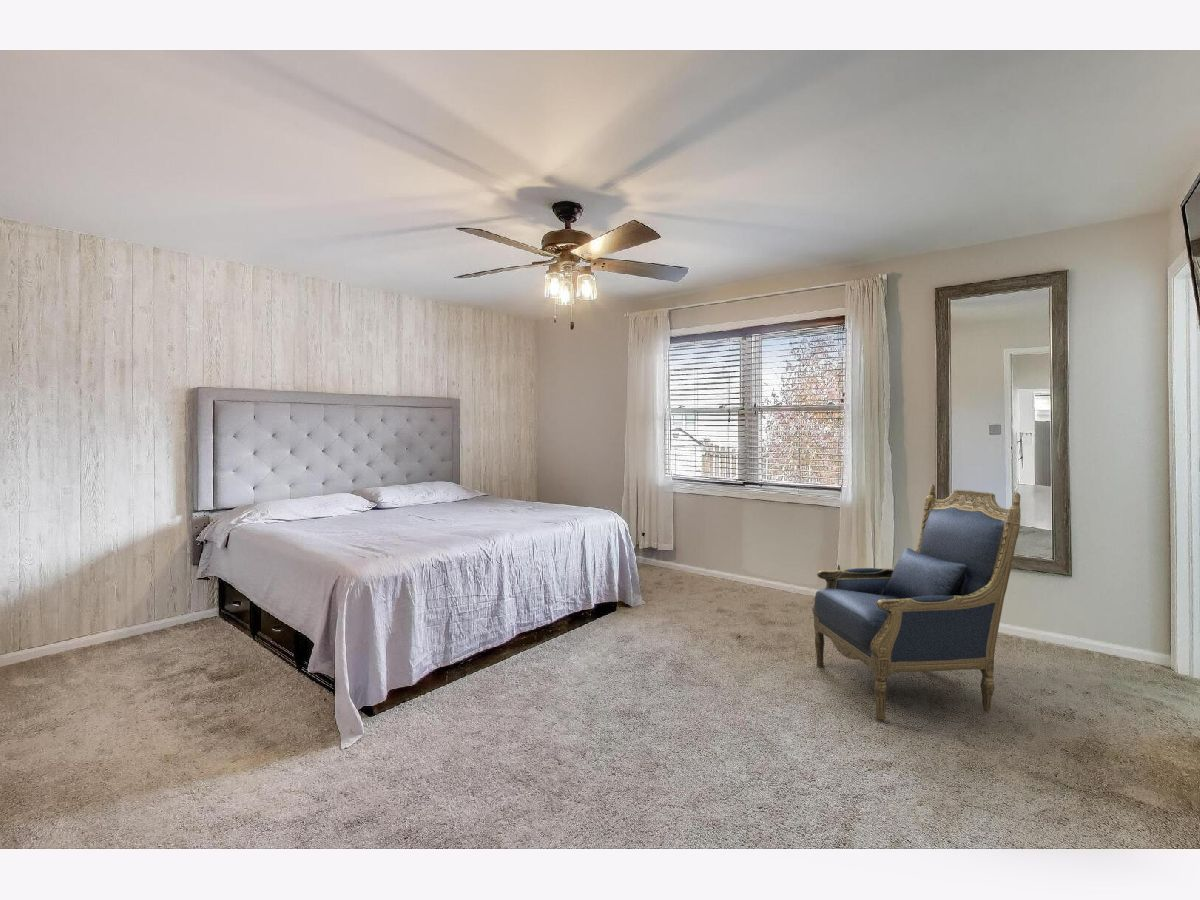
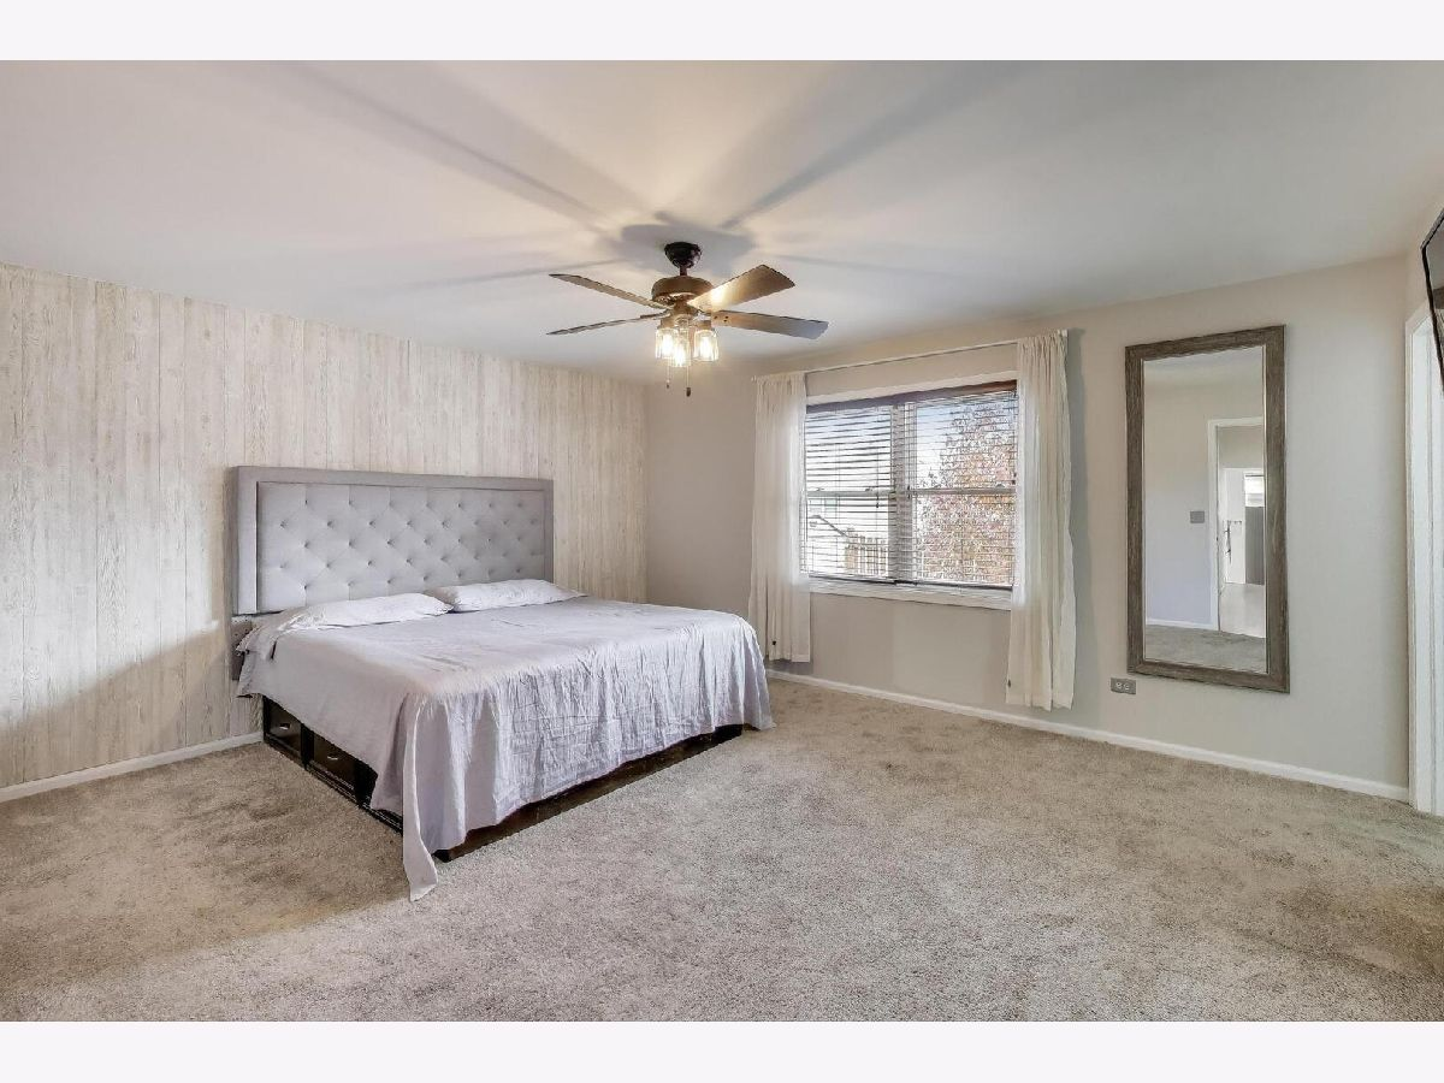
- armchair (906, 588)
